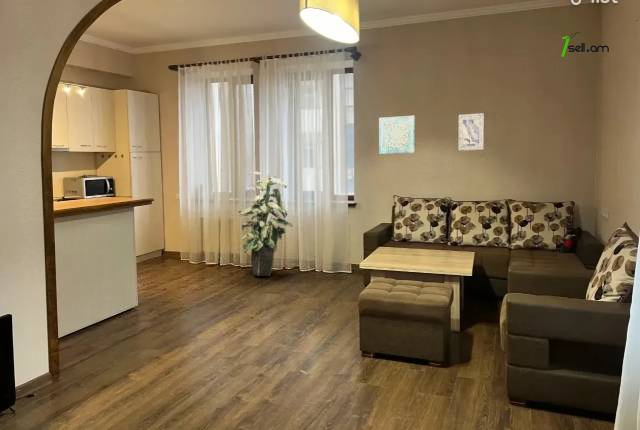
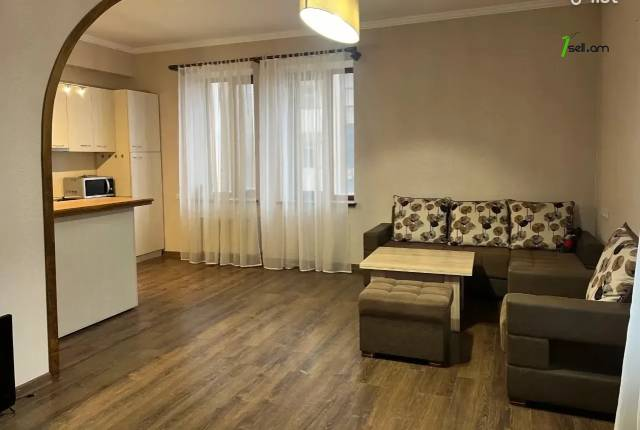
- wall art (396, 135)
- wall art (471, 132)
- indoor plant (262, 223)
